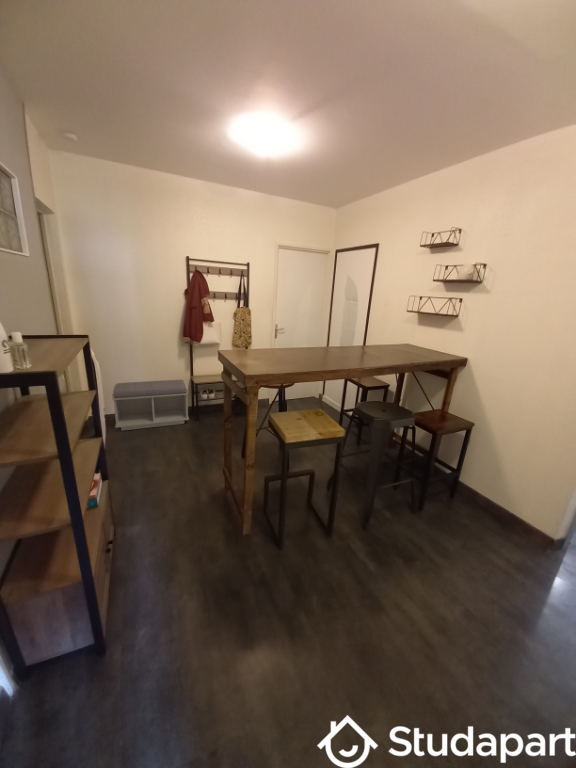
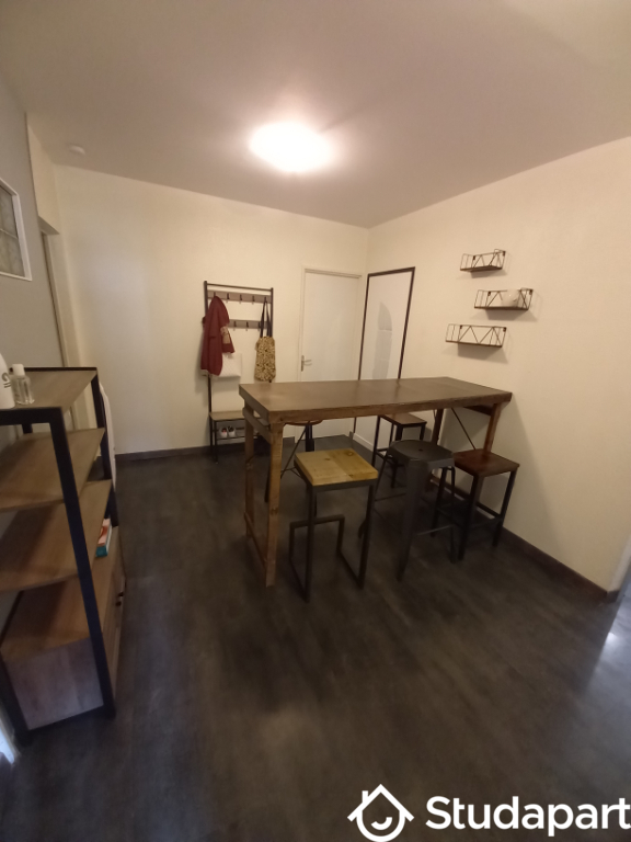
- bench (152, 403)
